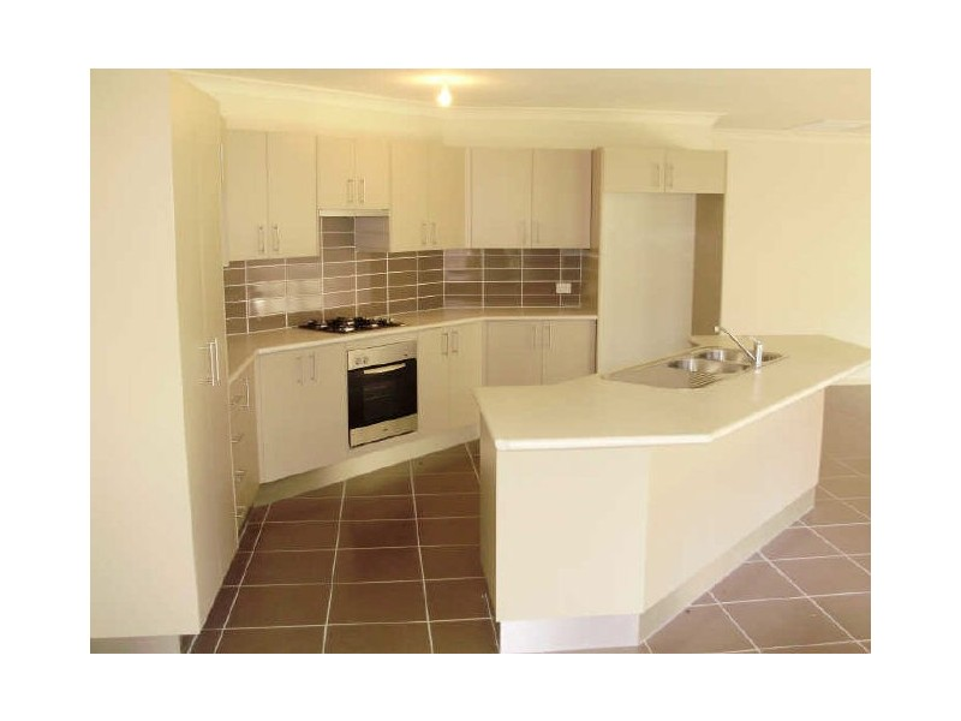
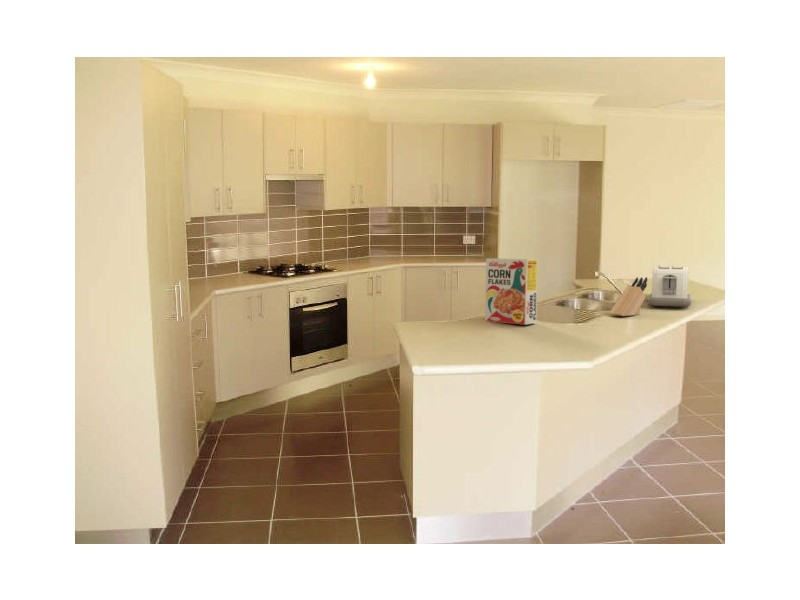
+ knife block (630, 295)
+ cereal box (511, 290)
+ toaster (670, 284)
